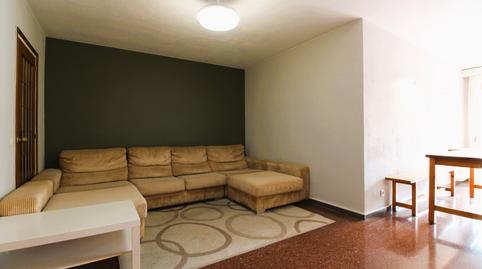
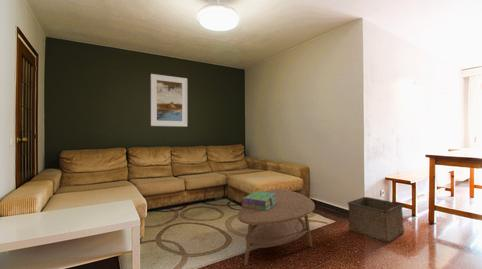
+ storage bin (375, 217)
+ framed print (169, 101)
+ stack of books (260, 199)
+ coffee table (280, 221)
